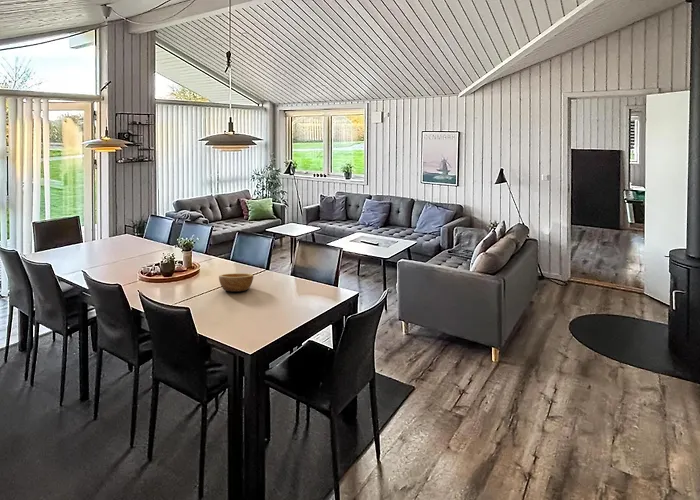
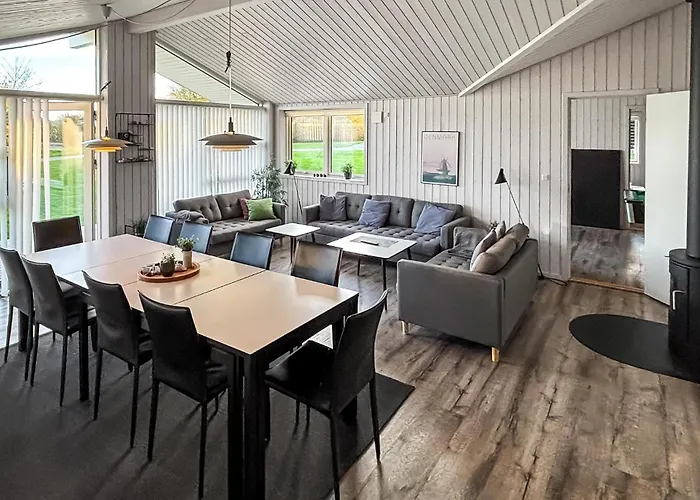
- bowl (236, 282)
